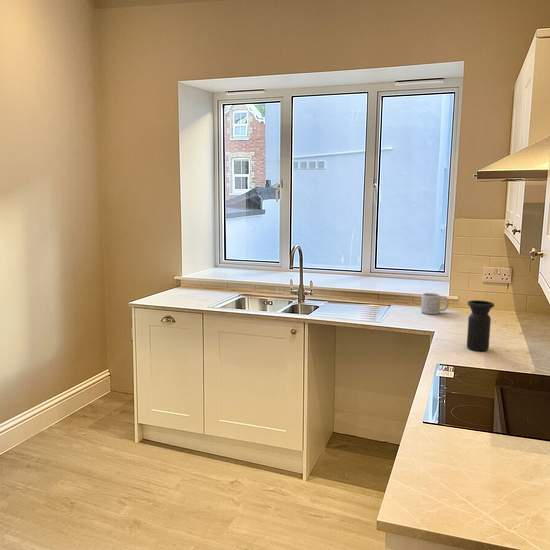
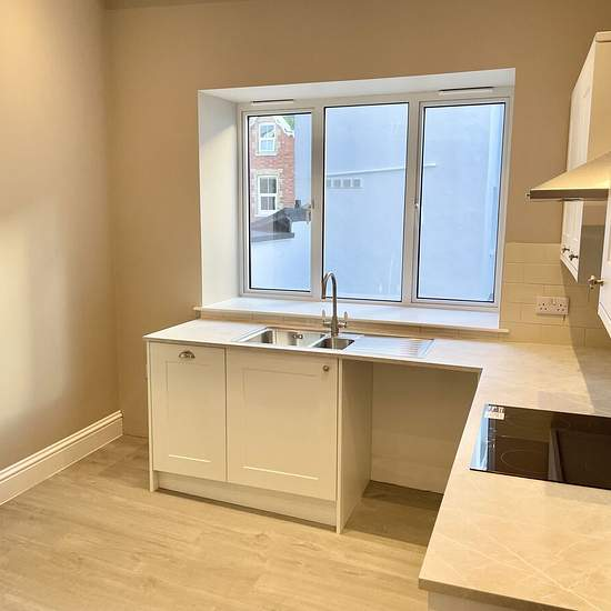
- vase (479, 325)
- mug (435, 303)
